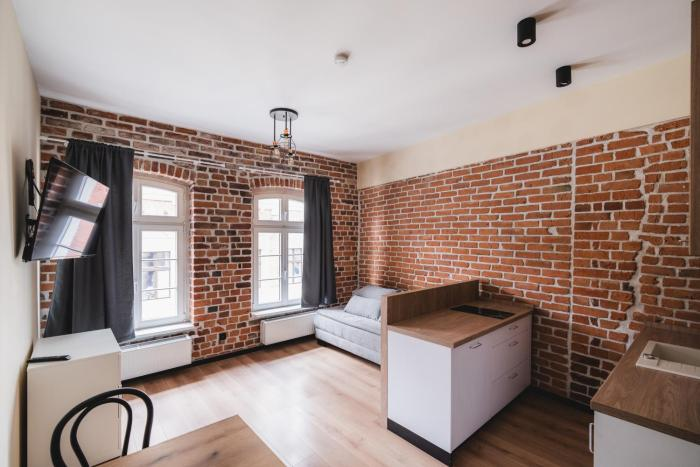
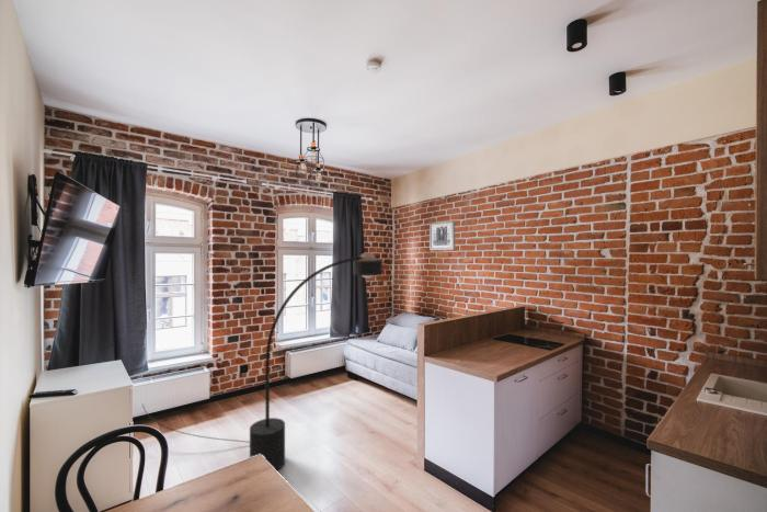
+ wall art (442, 236)
+ floor lamp (267, 340)
